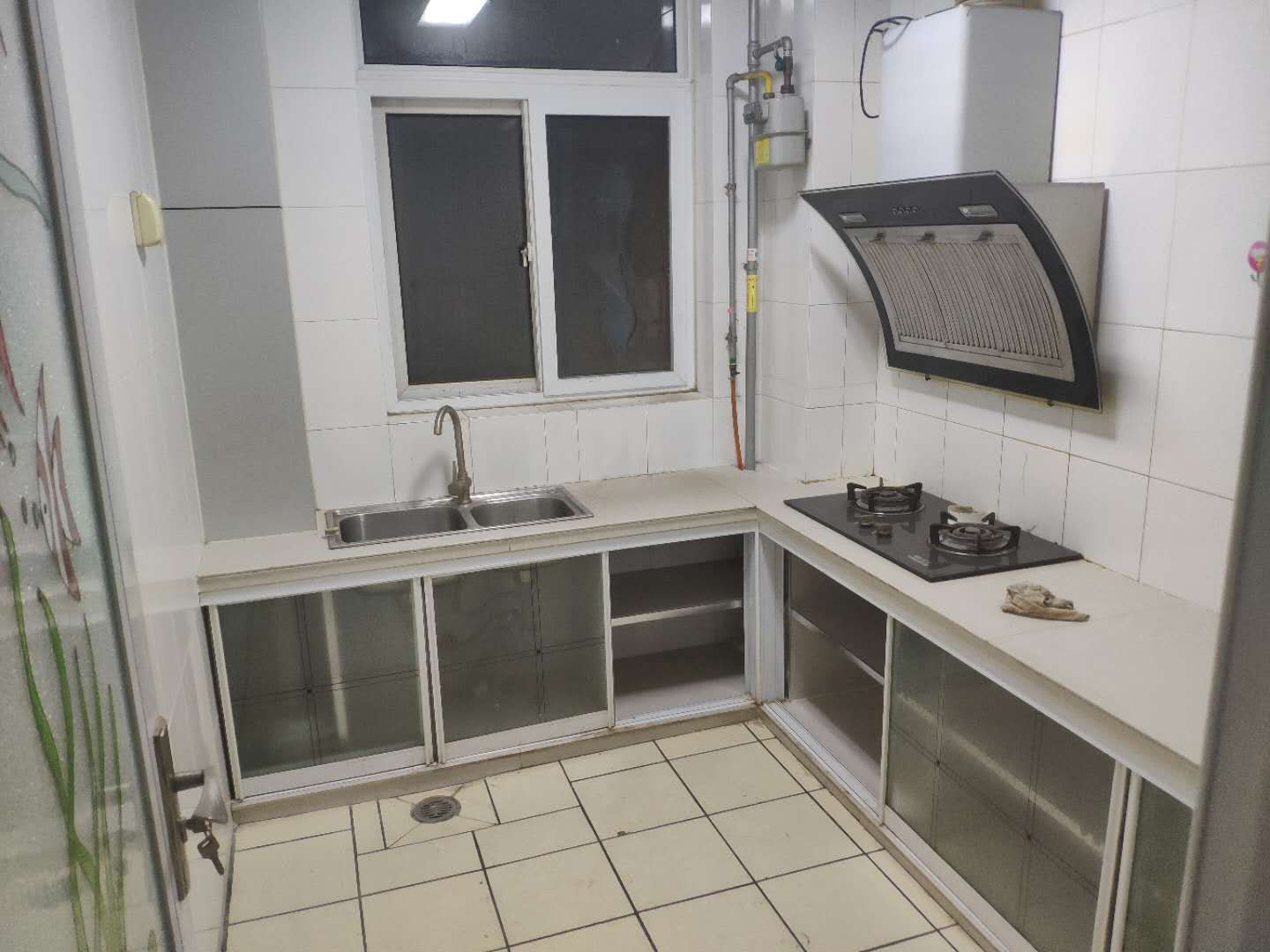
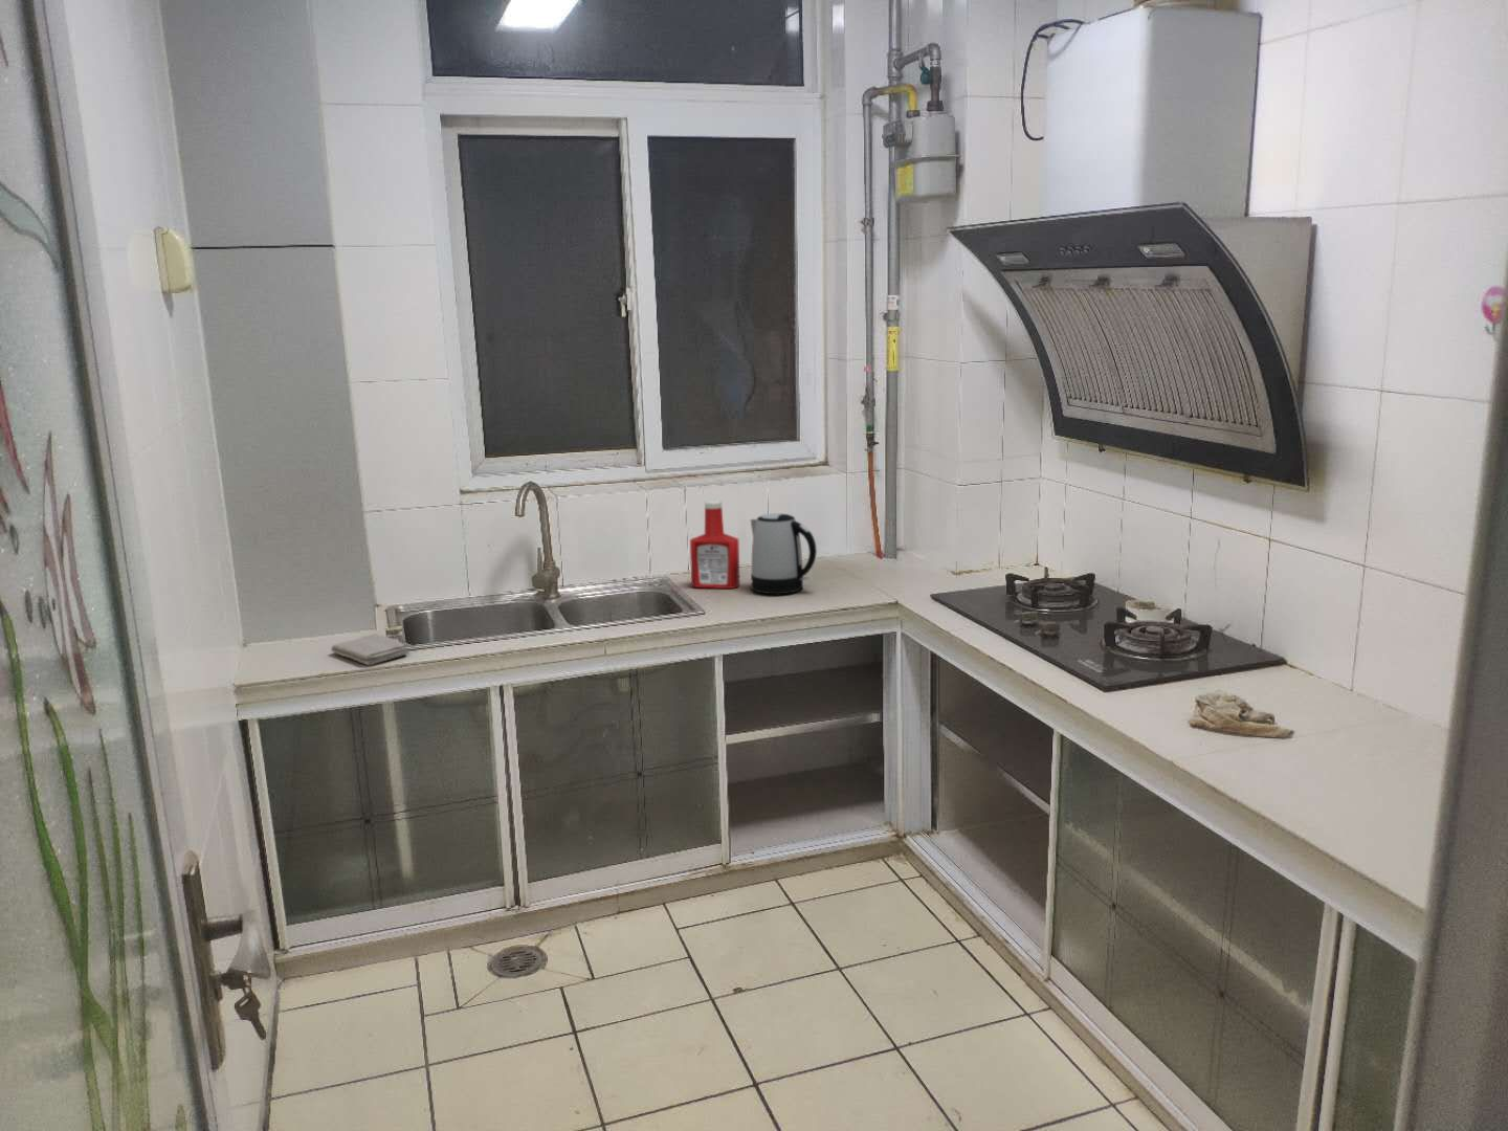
+ soap bottle (714, 543)
+ washcloth (369, 649)
+ kettle (782, 552)
